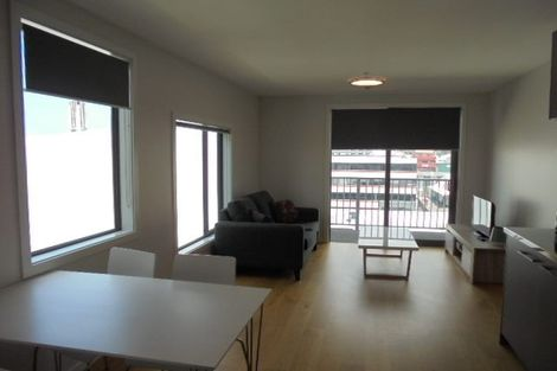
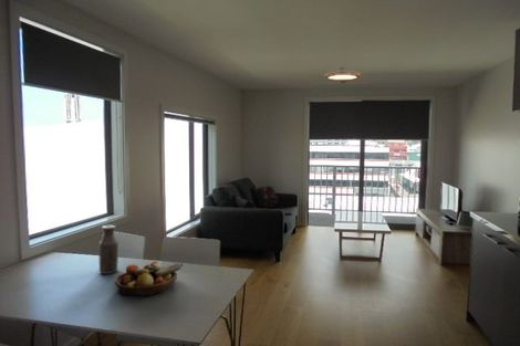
+ fruit bowl (147, 273)
+ bottle (108, 249)
